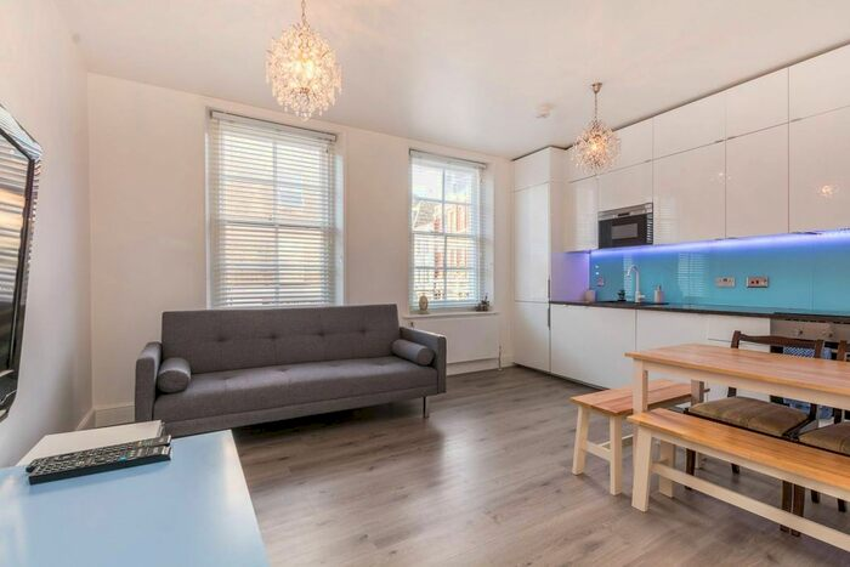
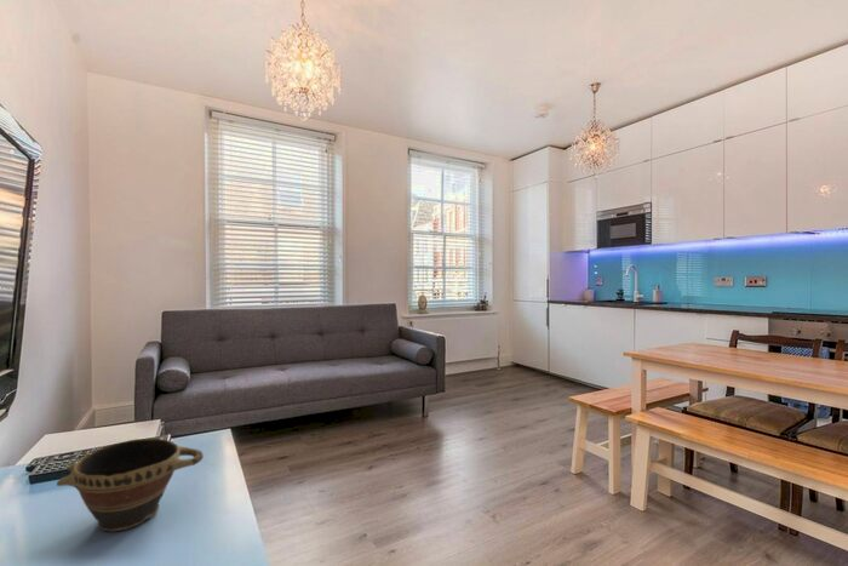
+ bowl (132, 484)
